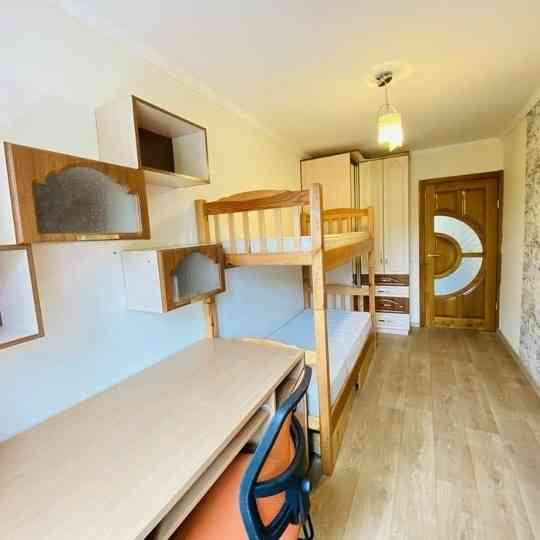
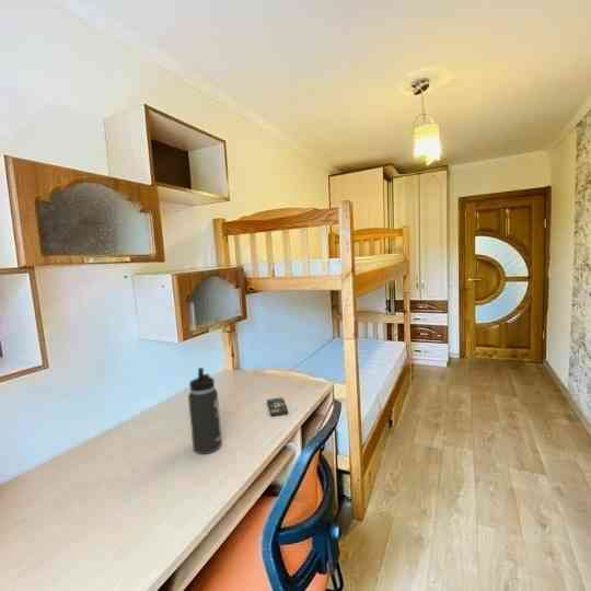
+ thermos bottle (205, 406)
+ smartphone (277, 406)
